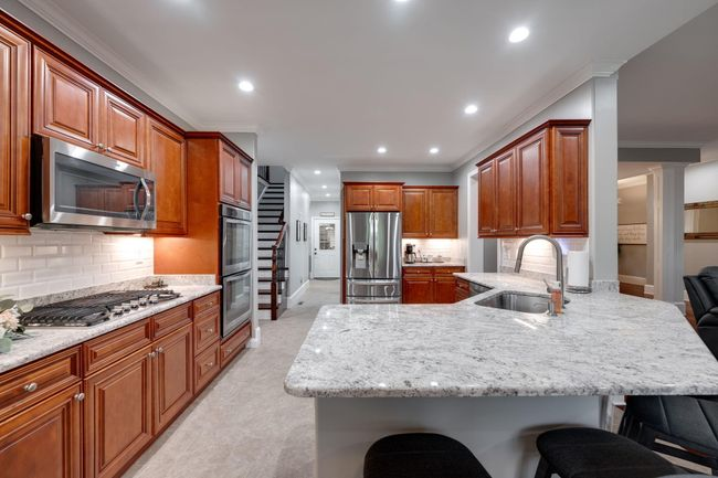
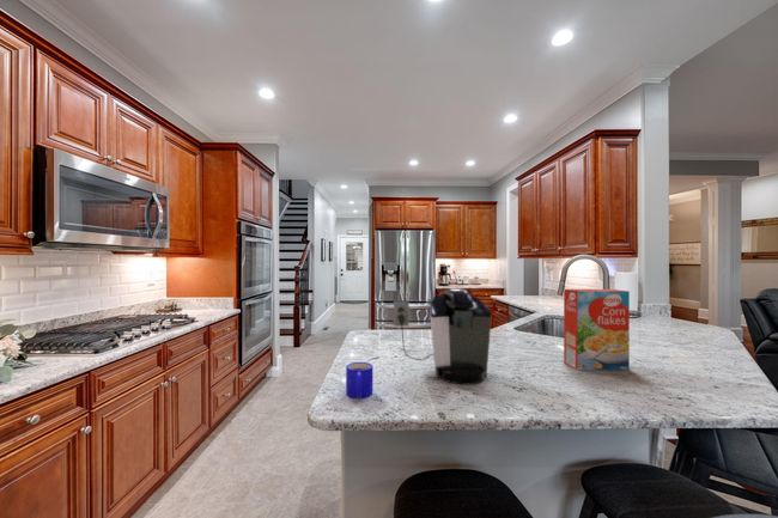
+ mug (359, 382)
+ coffee maker (442, 331)
+ cereal box (595, 328)
